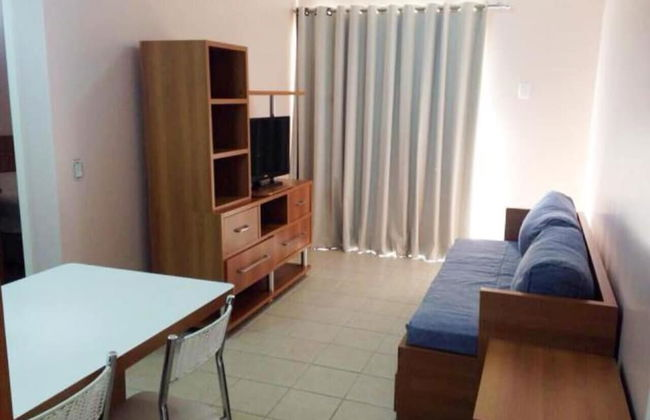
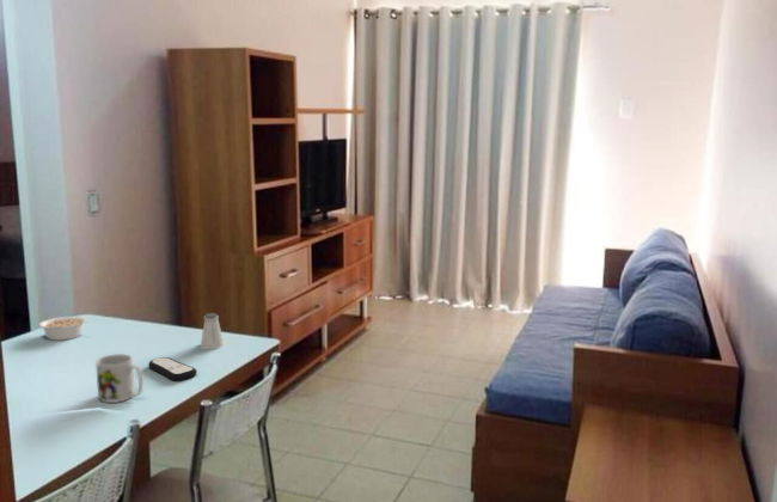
+ legume (65, 327)
+ remote control (171, 367)
+ mug (121, 379)
+ saltshaker (212, 330)
